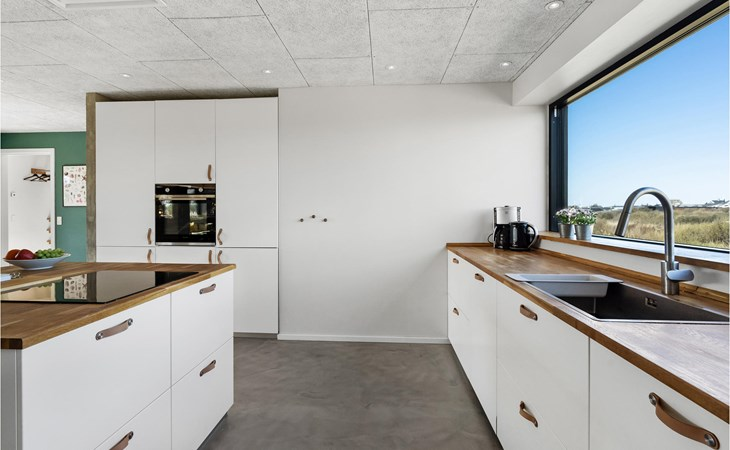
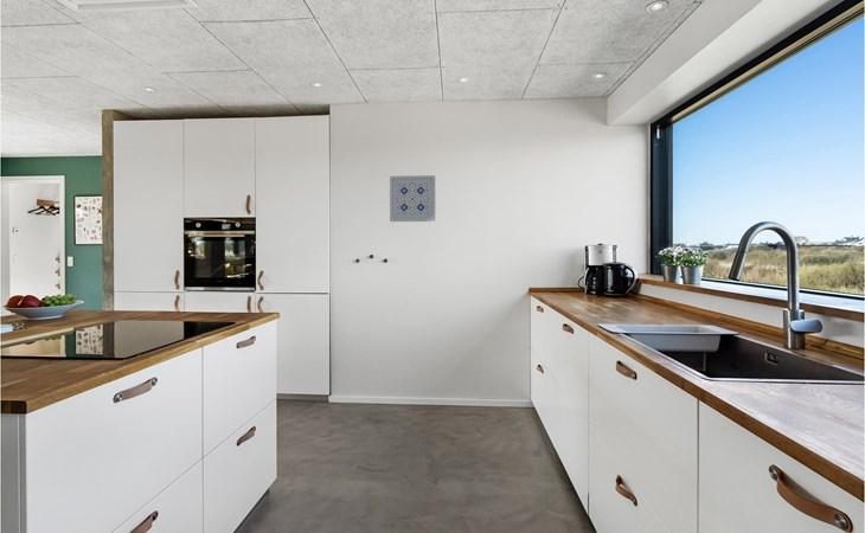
+ wall art (412, 198)
